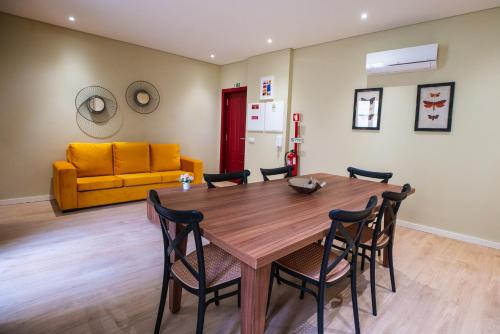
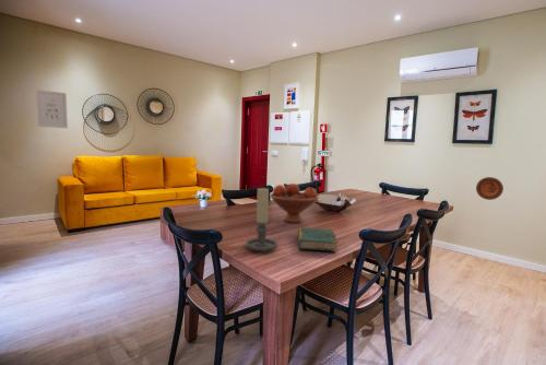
+ decorative plate (489, 188)
+ wall art (51, 109)
+ candle holder (262, 216)
+ book (316, 238)
+ fruit bowl (294, 202)
